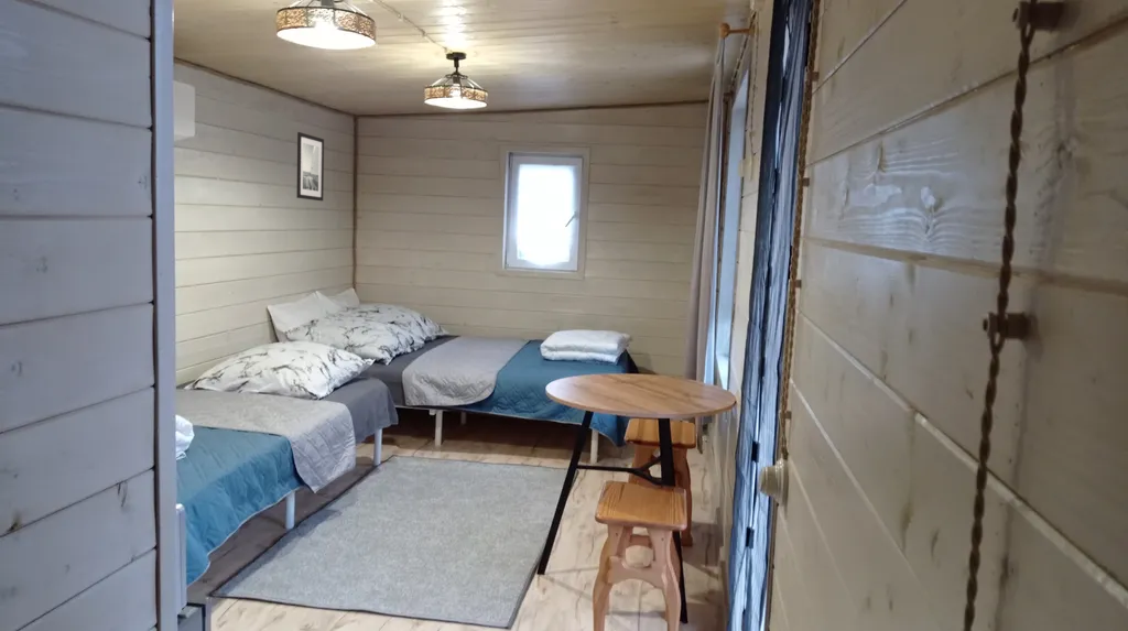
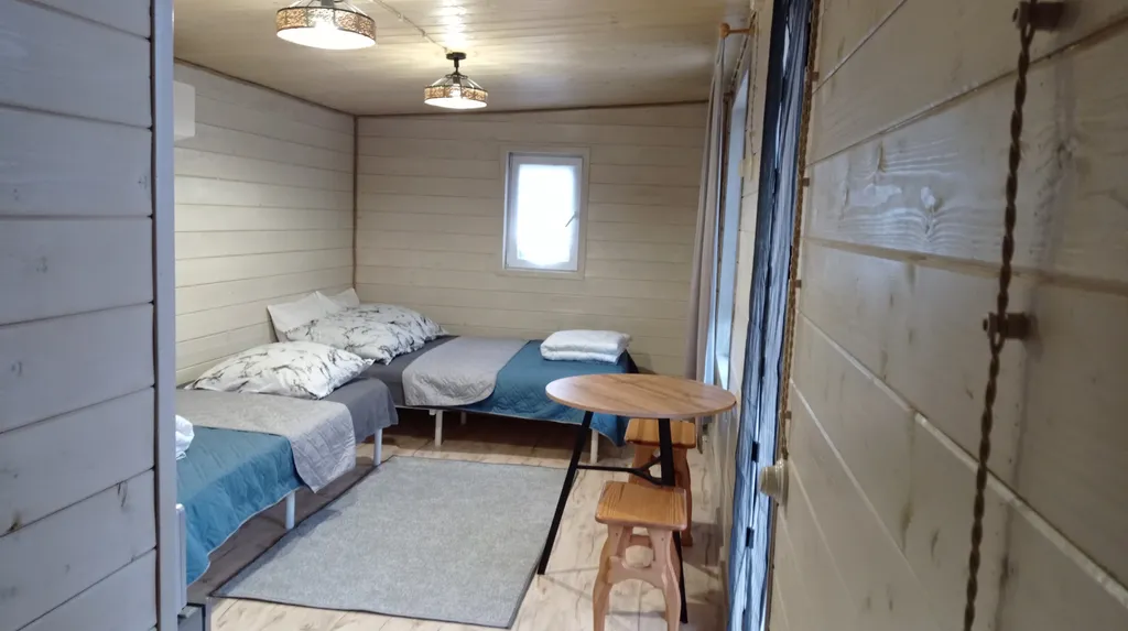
- wall art (311, 167)
